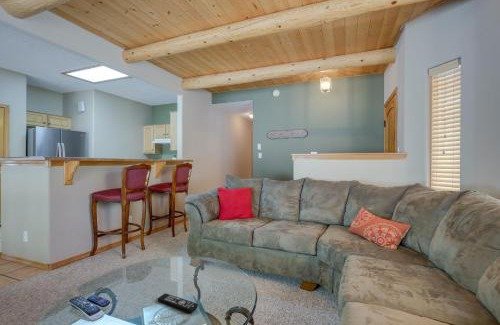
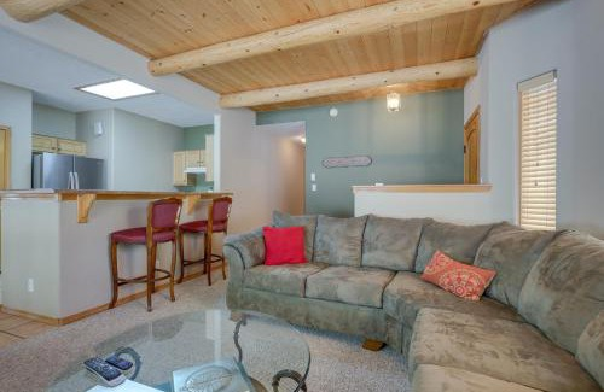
- remote control (177, 302)
